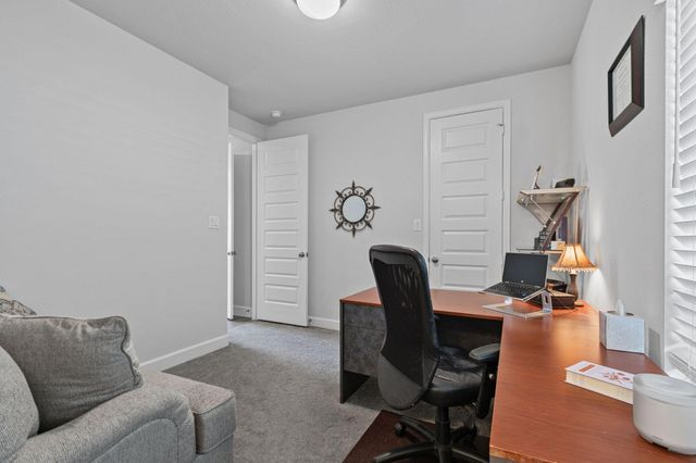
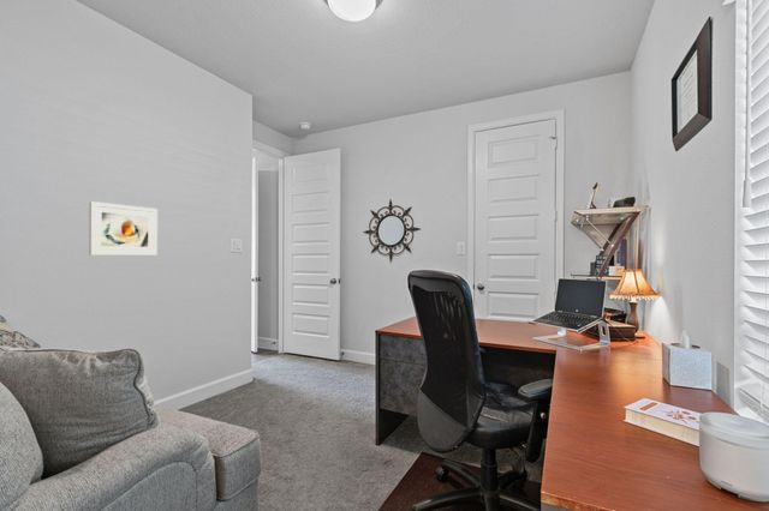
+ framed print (125, 230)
